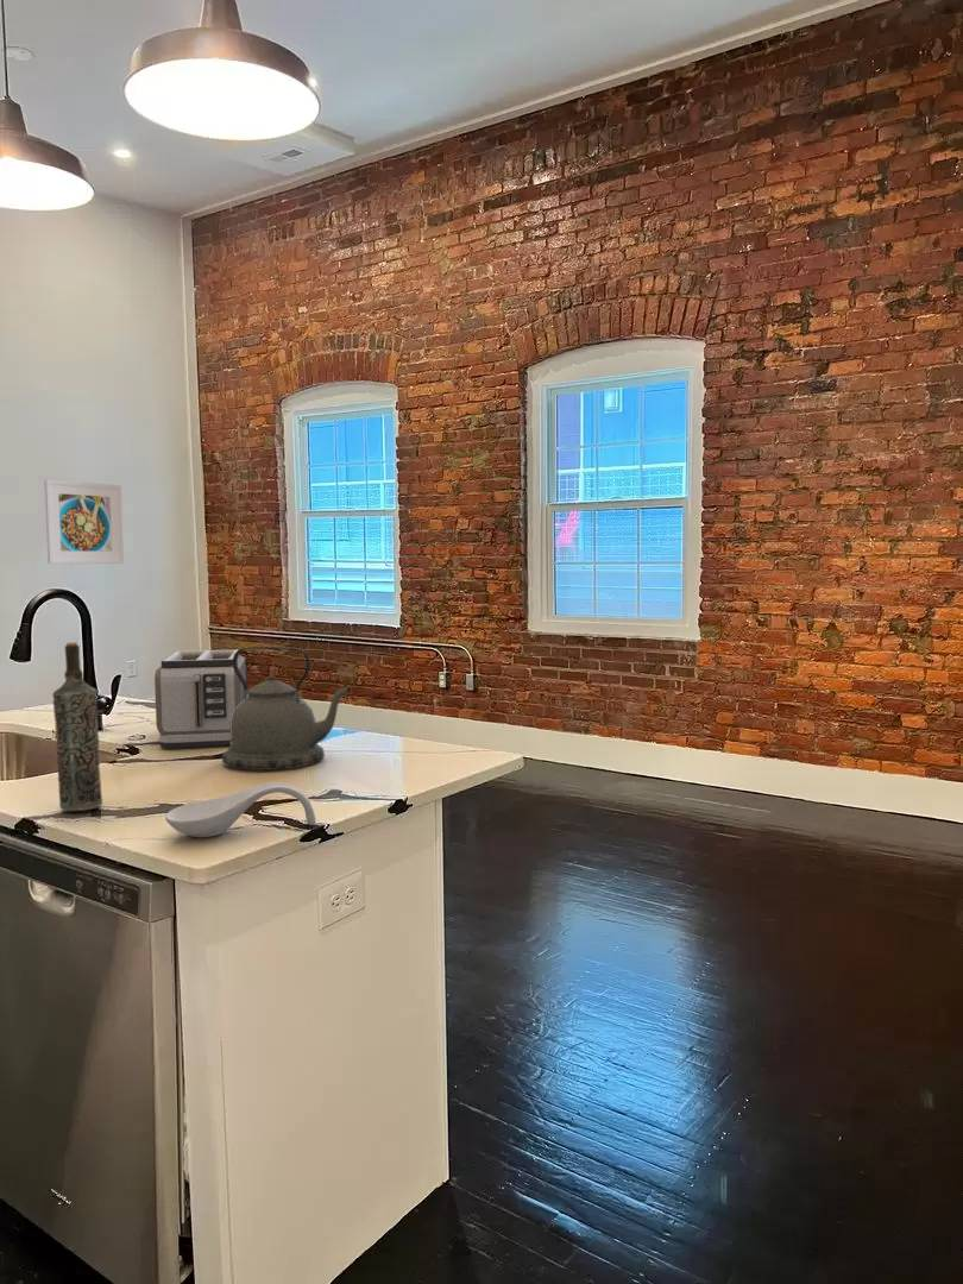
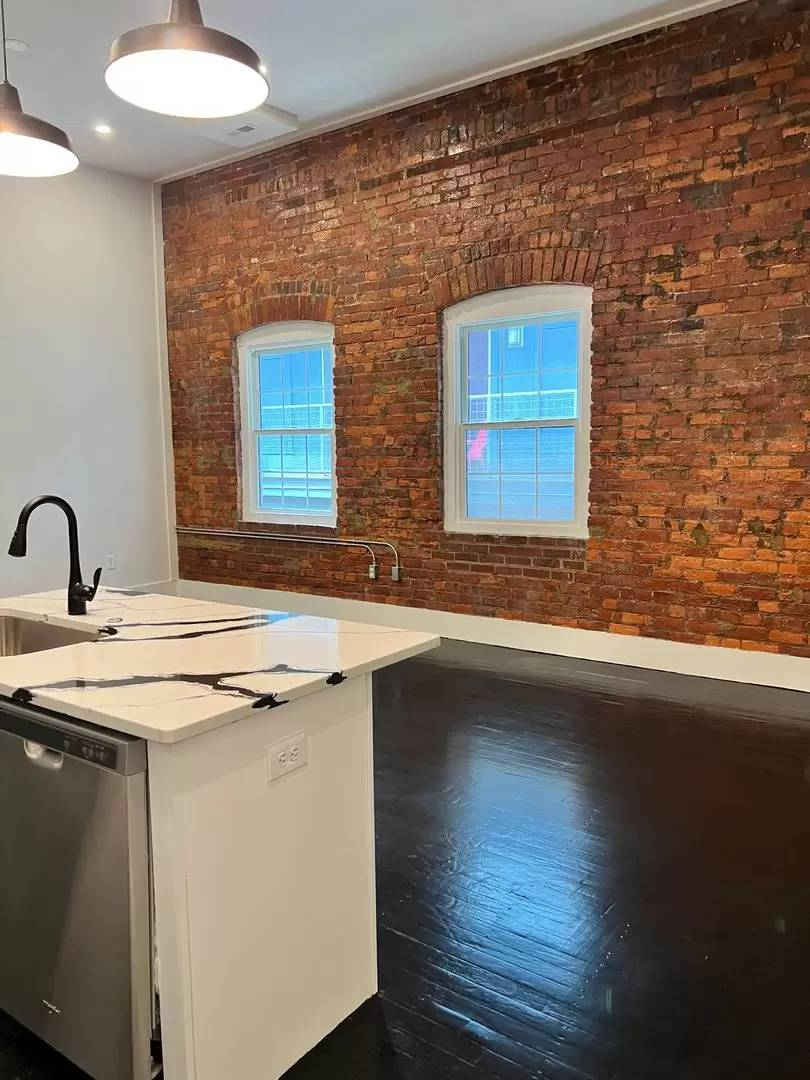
- kettle (279, 703)
- spoon rest (240, 807)
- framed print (84, 523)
- bottle (76, 725)
- toaster (203, 696)
